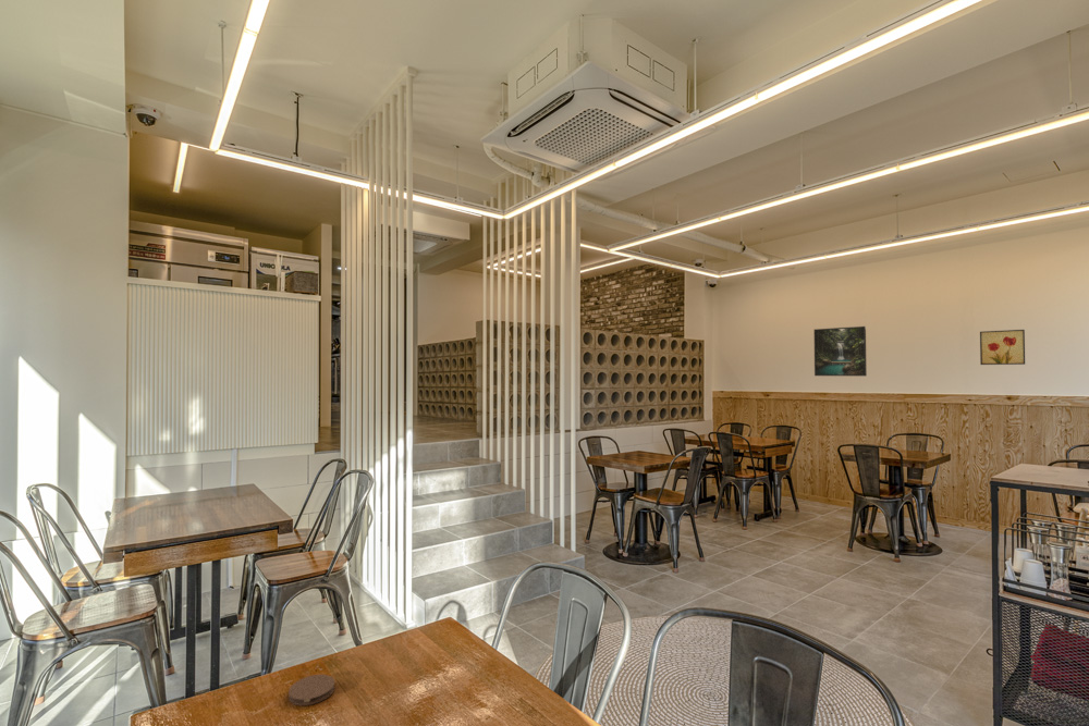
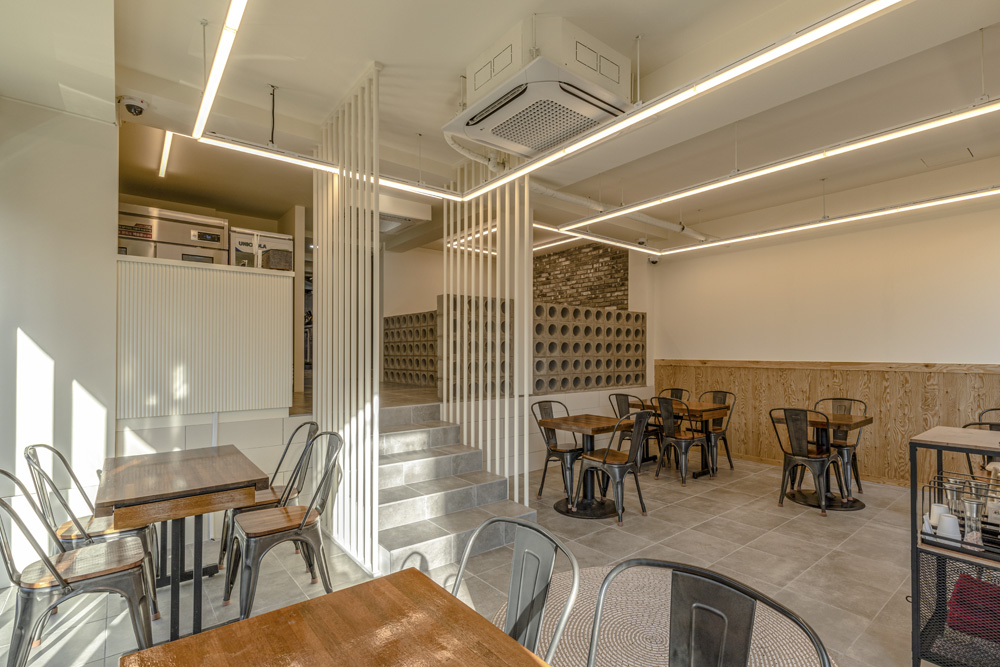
- coaster (311, 689)
- wall art (1002, 347)
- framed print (839, 352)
